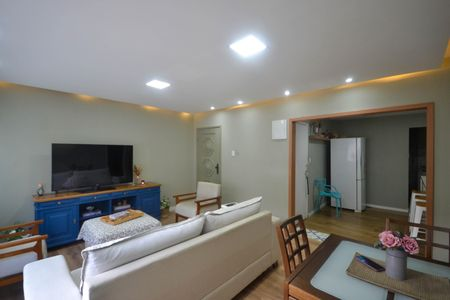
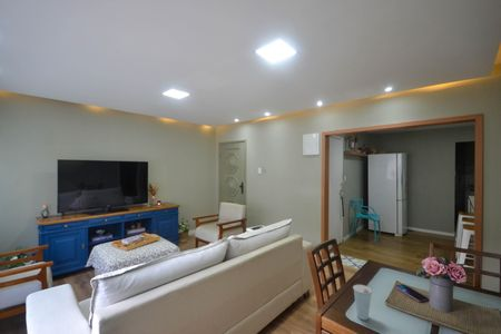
+ cup (362, 302)
